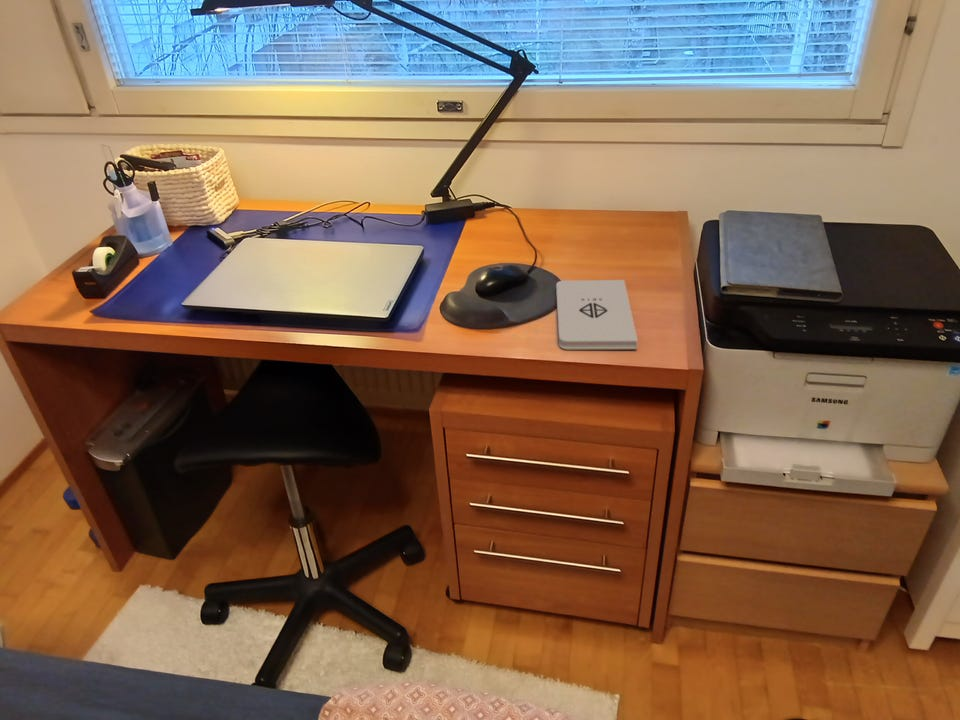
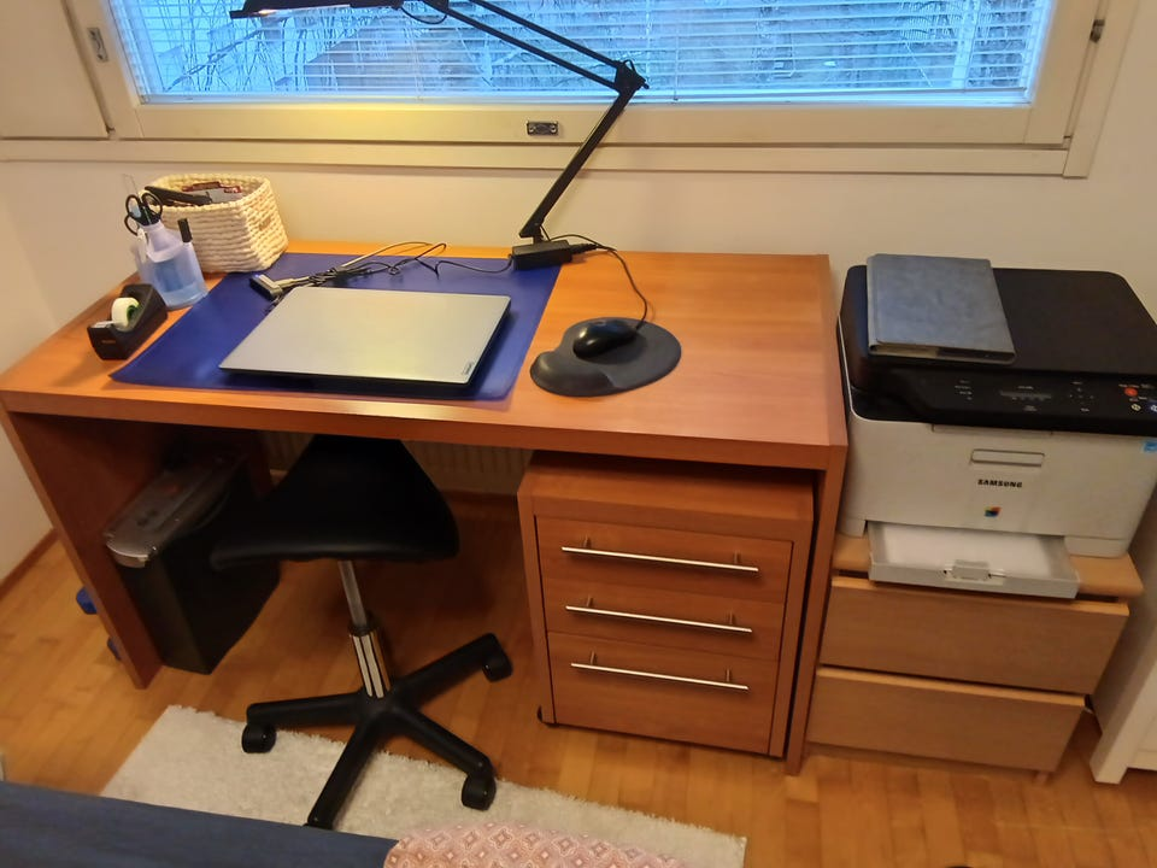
- notepad (593, 312)
